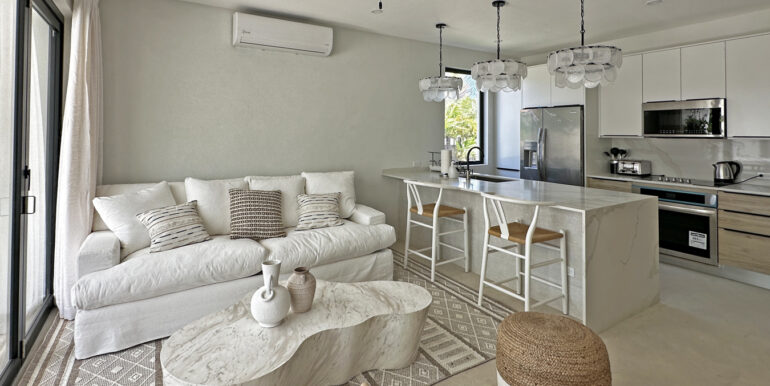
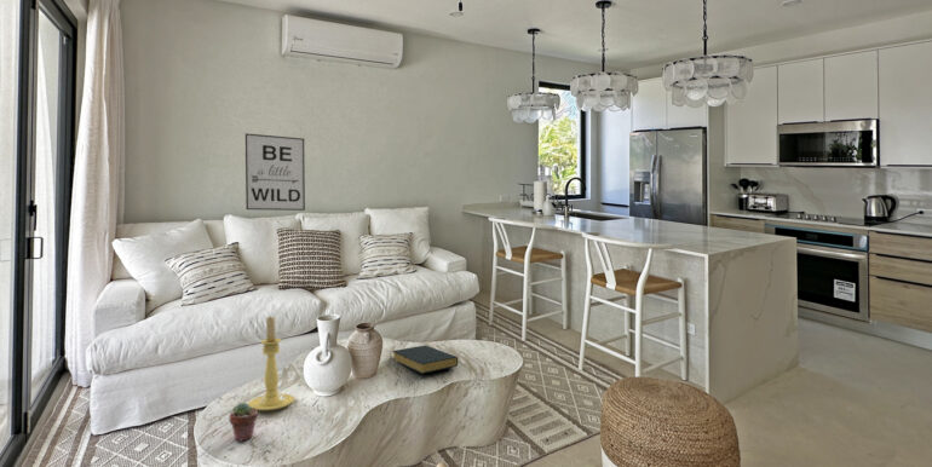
+ wall art (276, 173)
+ hardback book (424, 358)
+ candle holder (271, 359)
+ potted succulent (243, 420)
